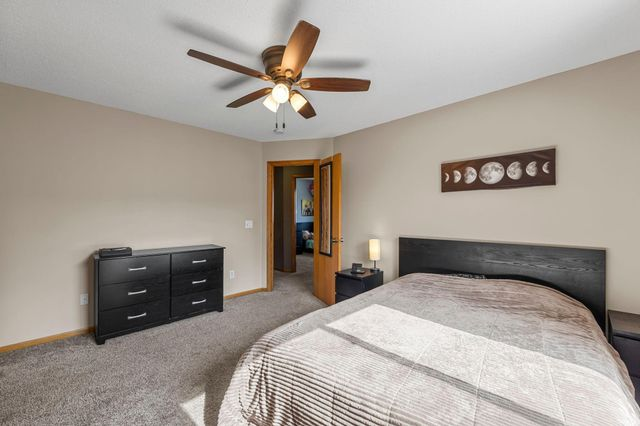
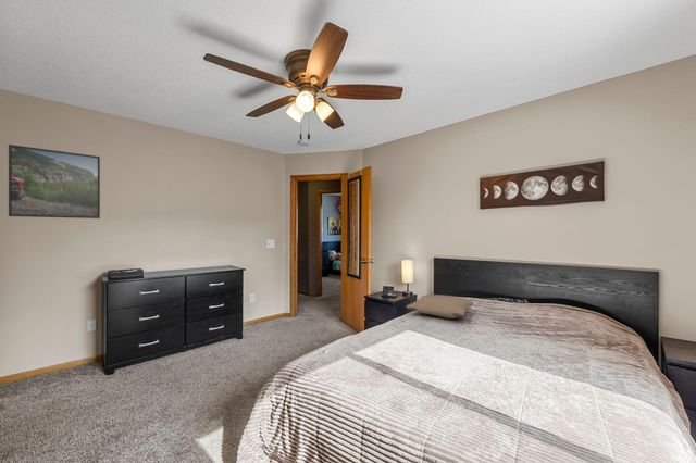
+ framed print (57, 184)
+ pillow (440, 305)
